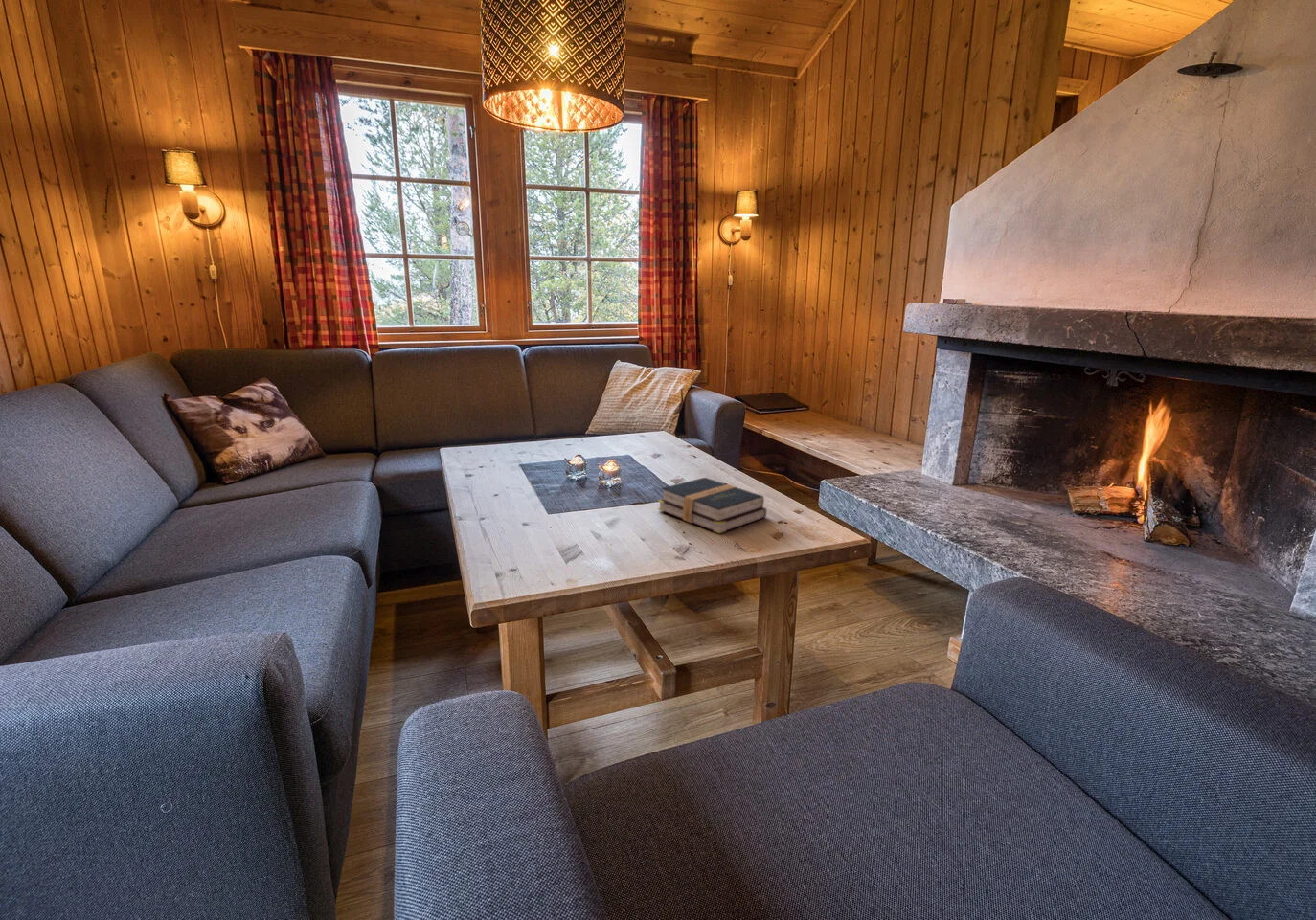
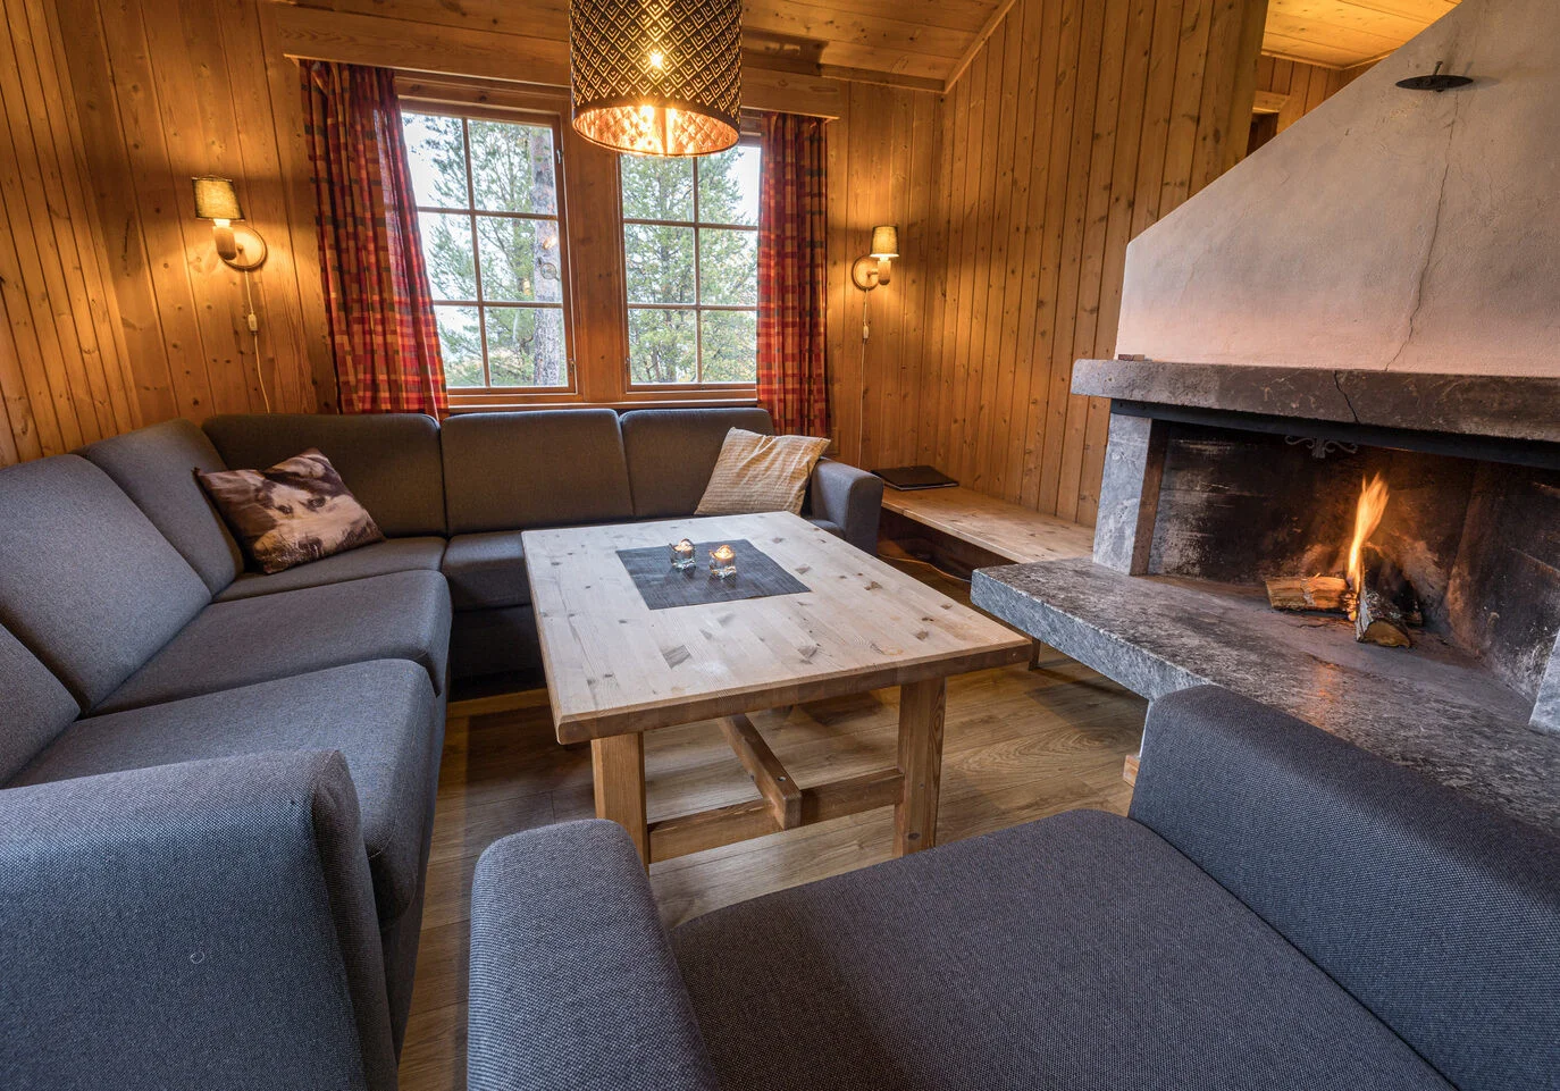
- hardback book (711, 502)
